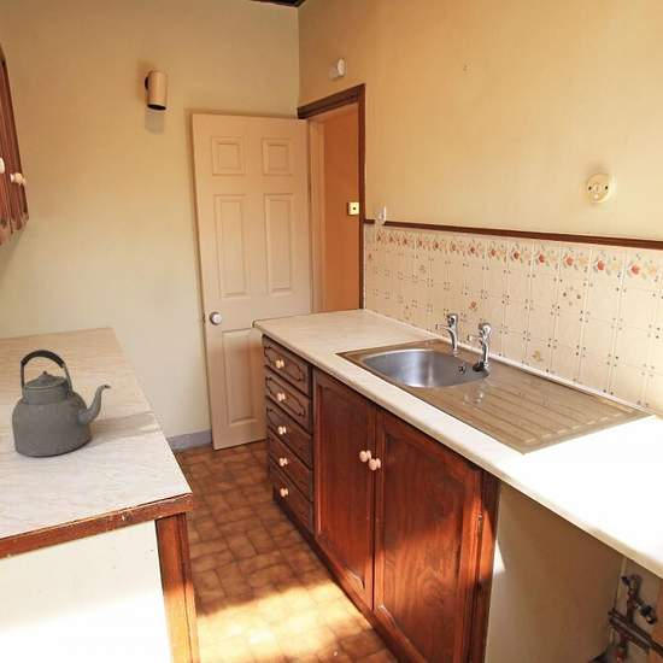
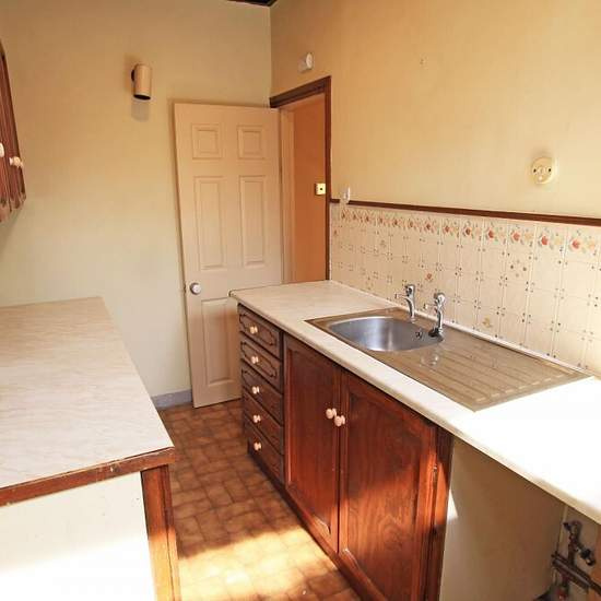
- kettle (63, 398)
